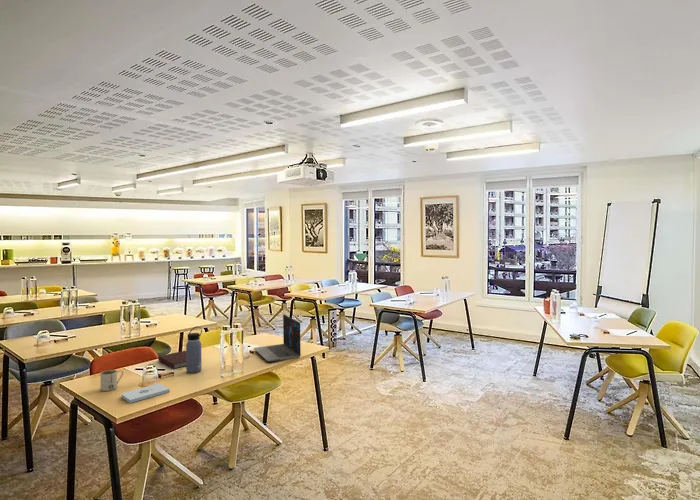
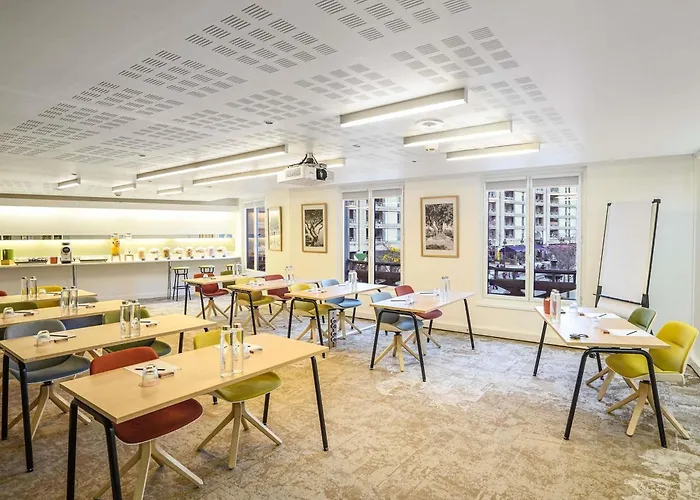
- notepad (145, 392)
- mug (112, 379)
- water bottle (194, 349)
- notebook (179, 359)
- laptop (283, 336)
